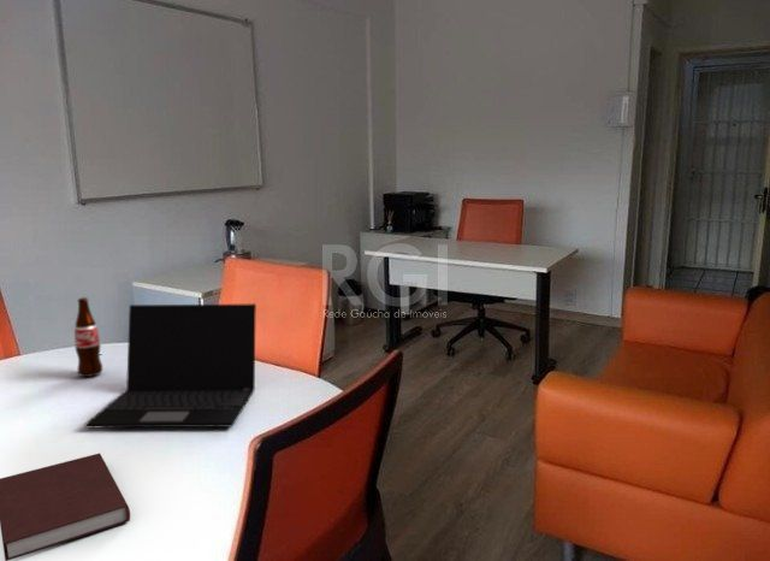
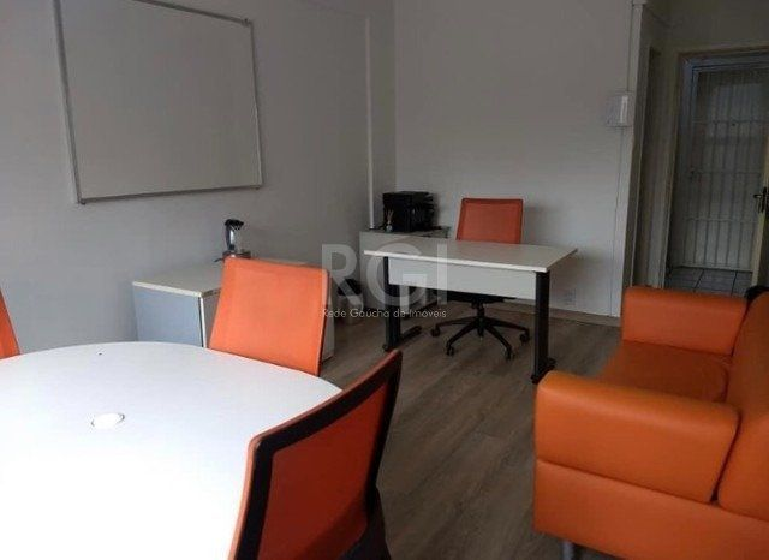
- laptop (177, 360)
- bottle (87, 336)
- notebook (59, 500)
